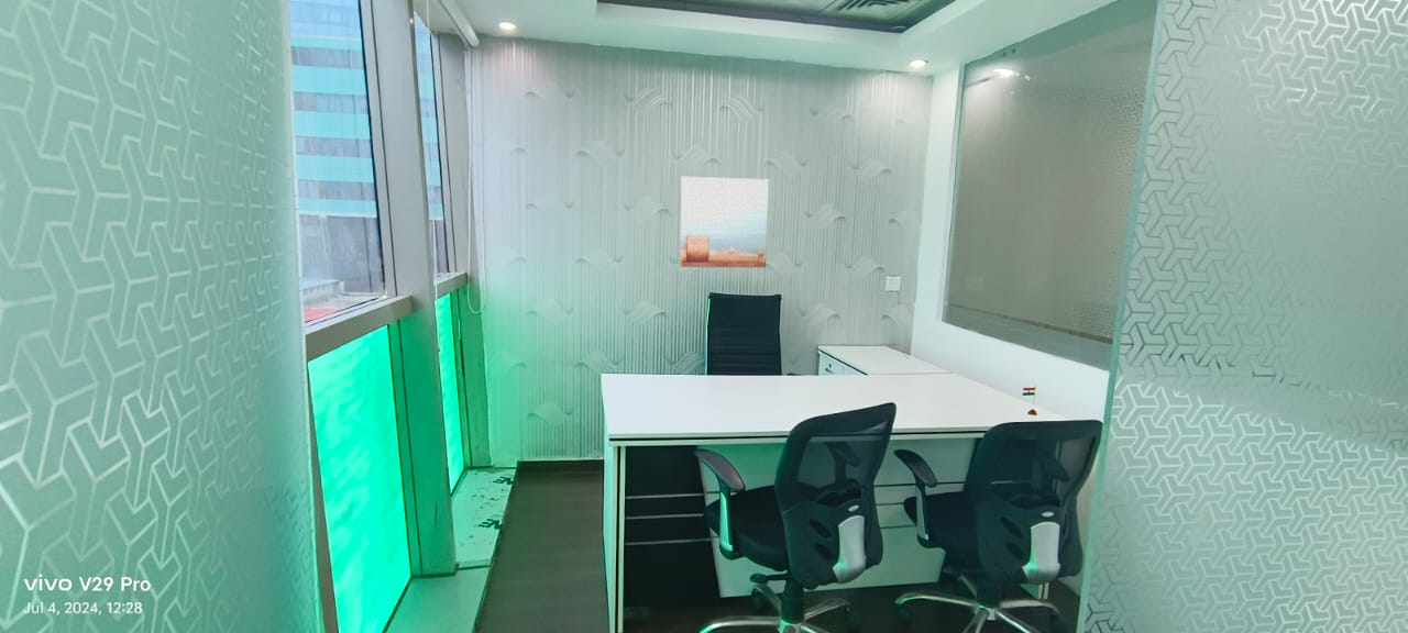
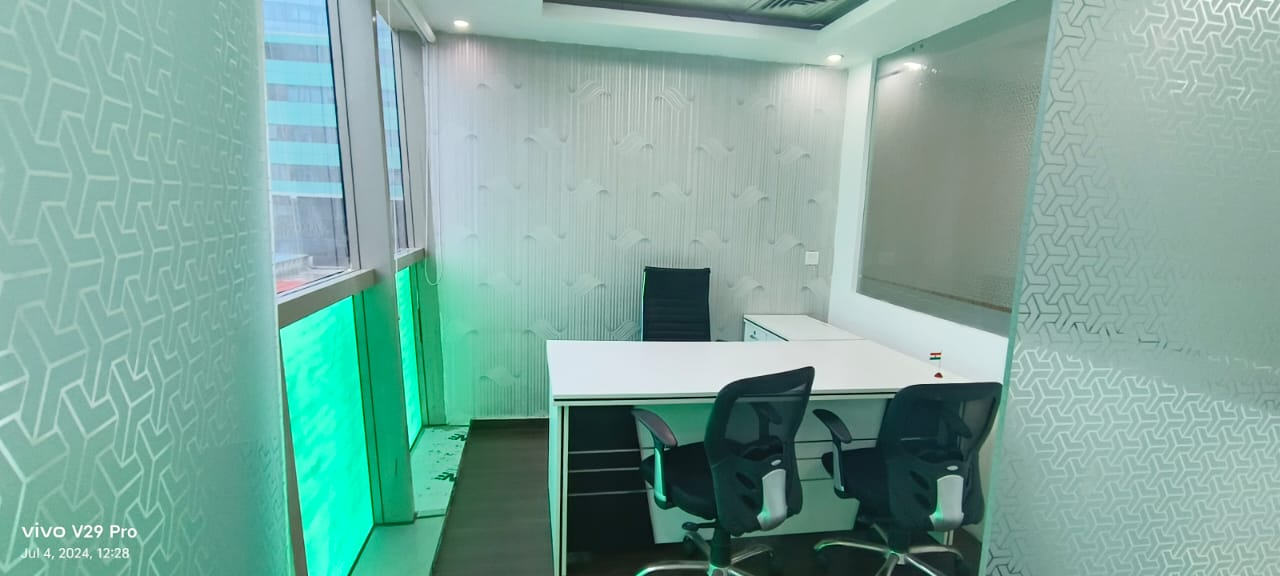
- wall art (724, 223)
